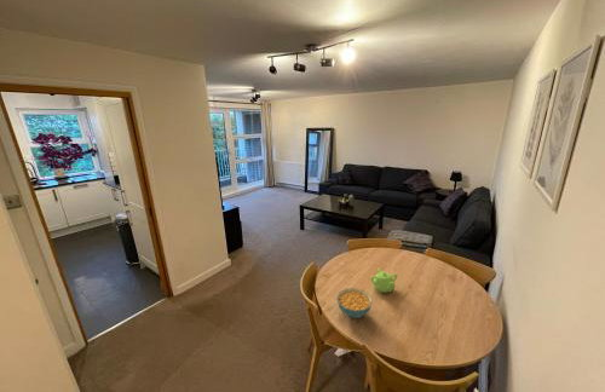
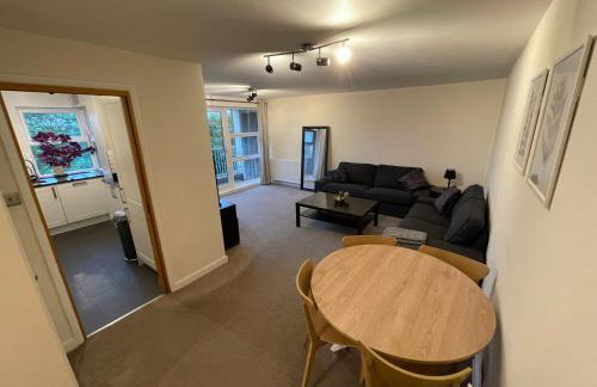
- teapot (384, 281)
- cereal bowl (353, 305)
